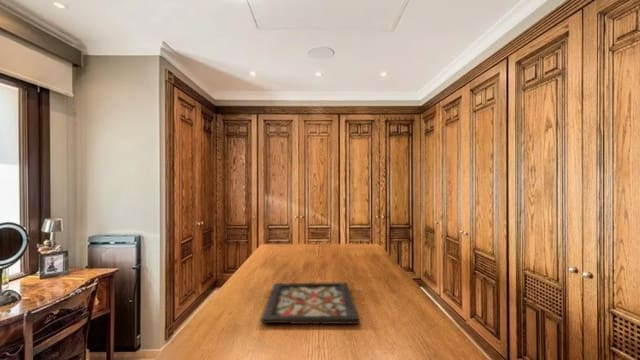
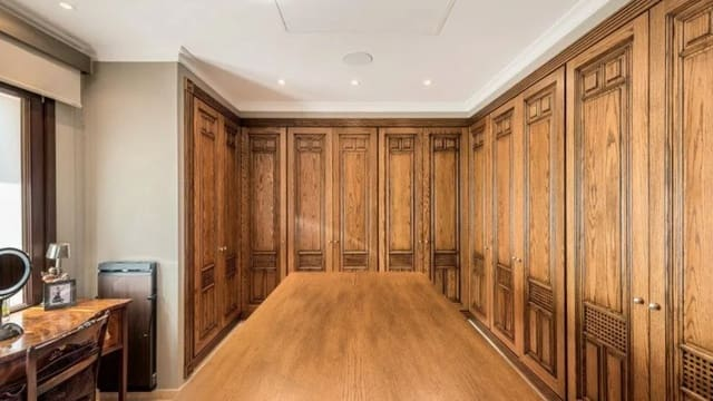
- decorative tray (310, 300)
